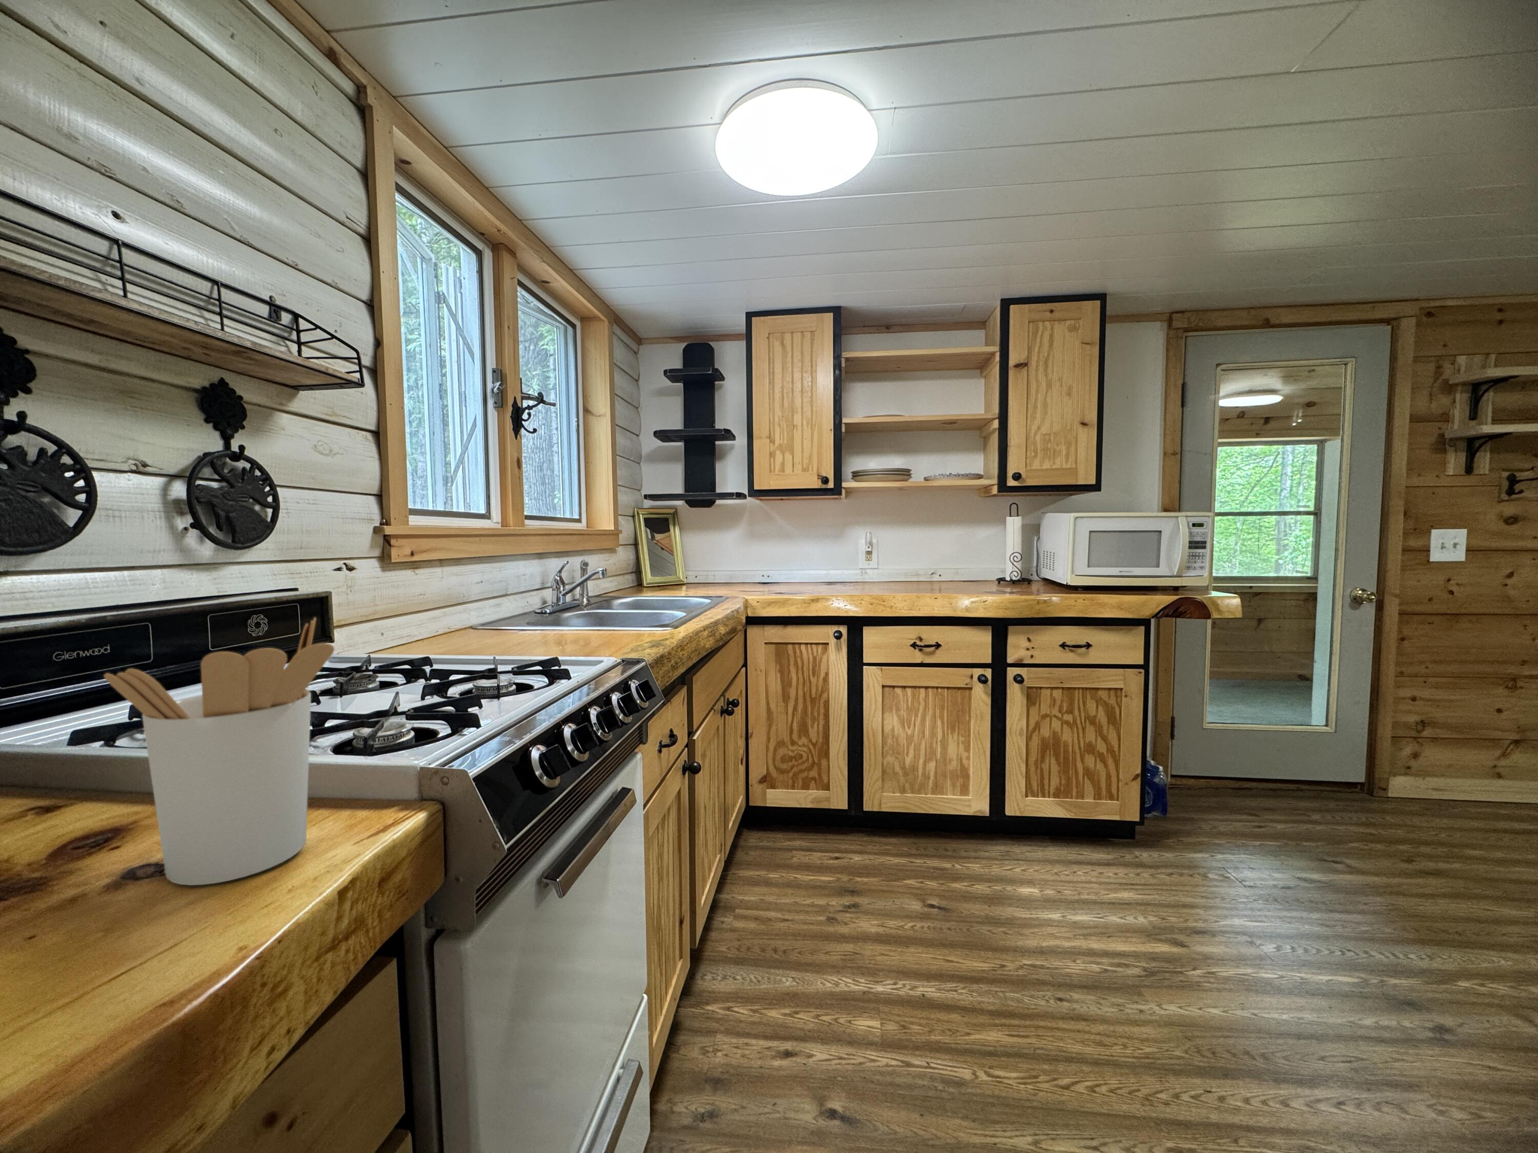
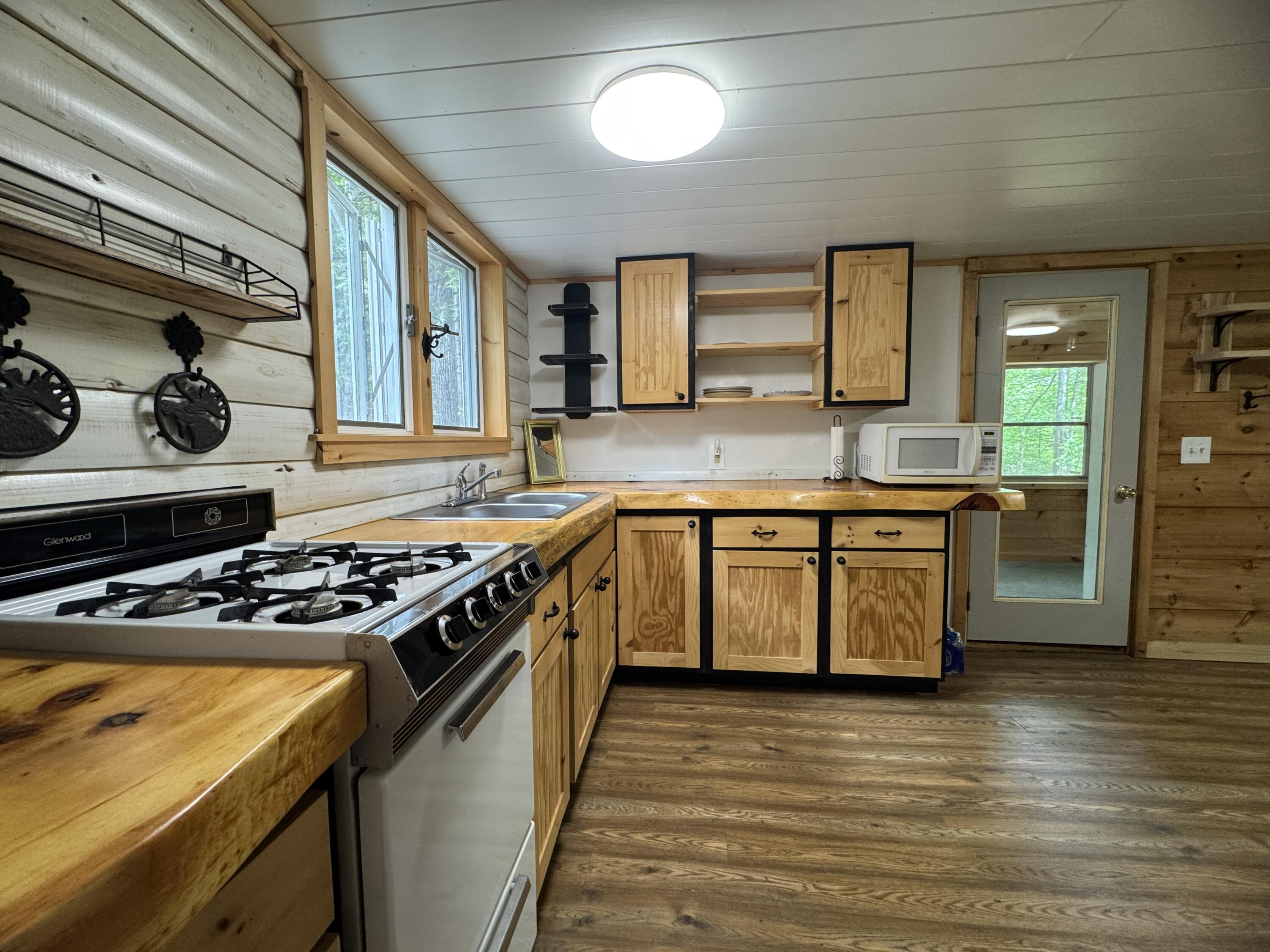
- utensil holder (247, 747)
